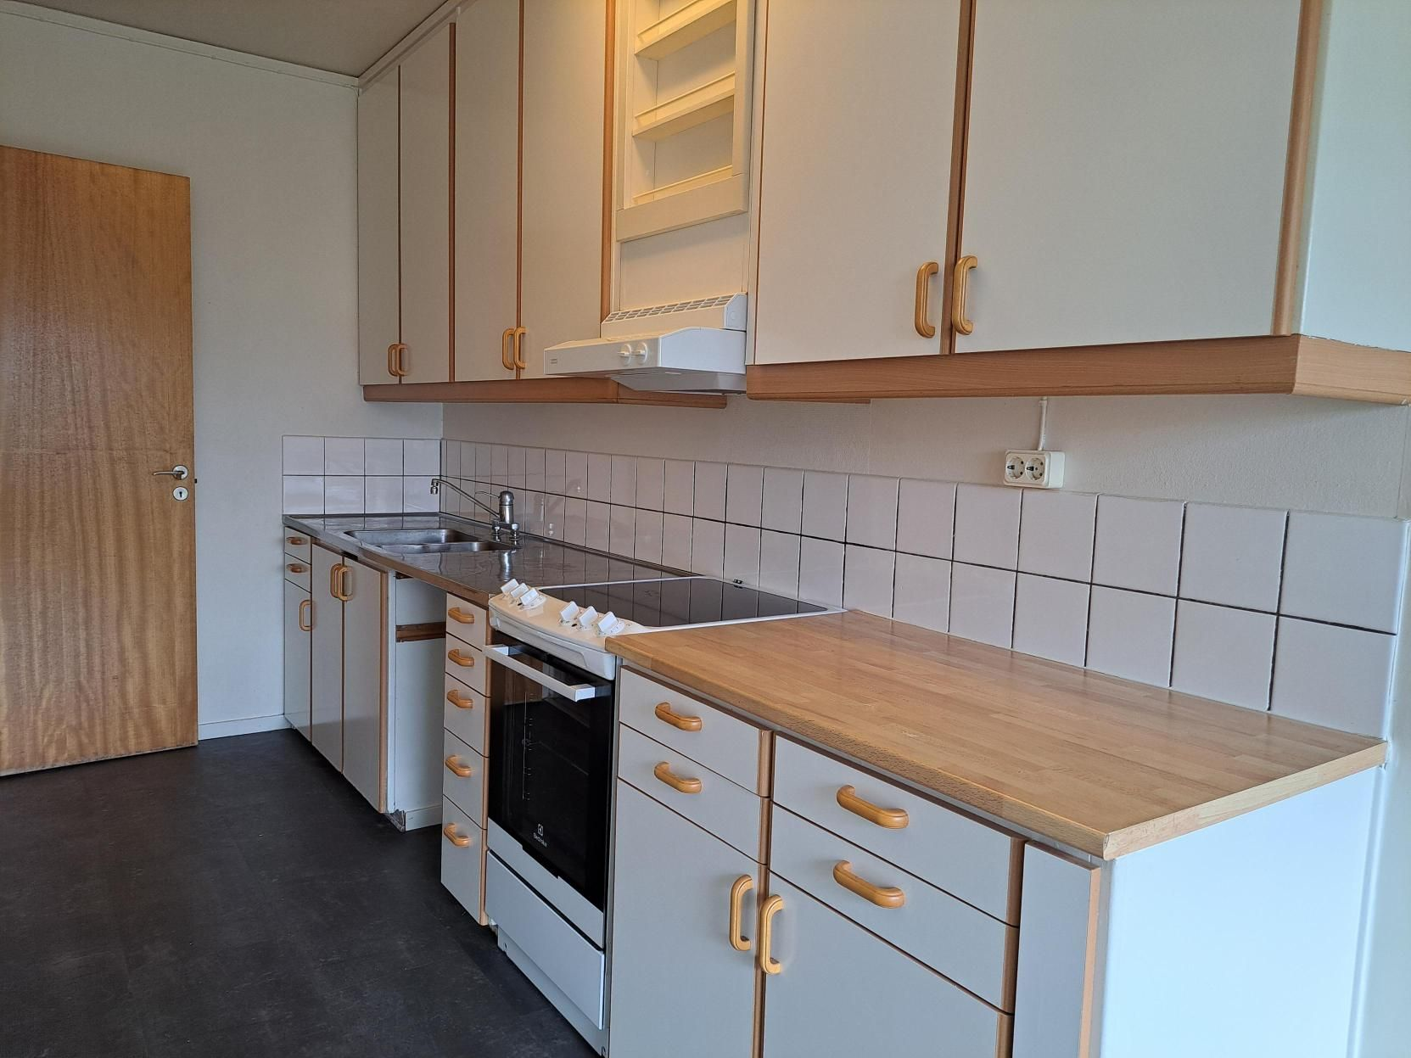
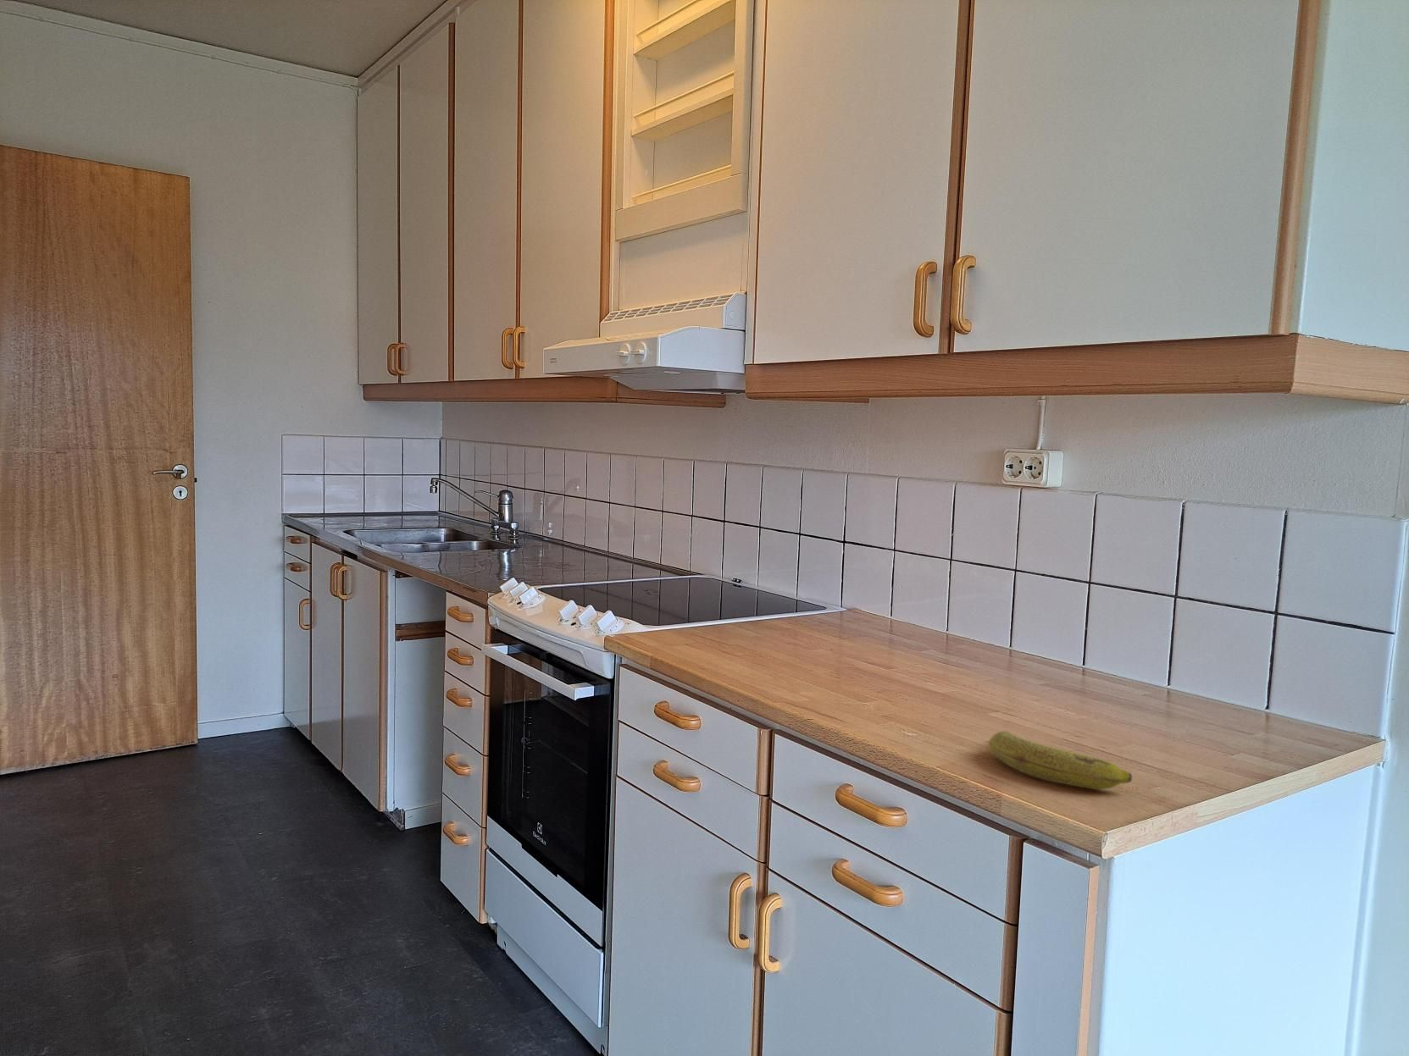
+ fruit (1044, 753)
